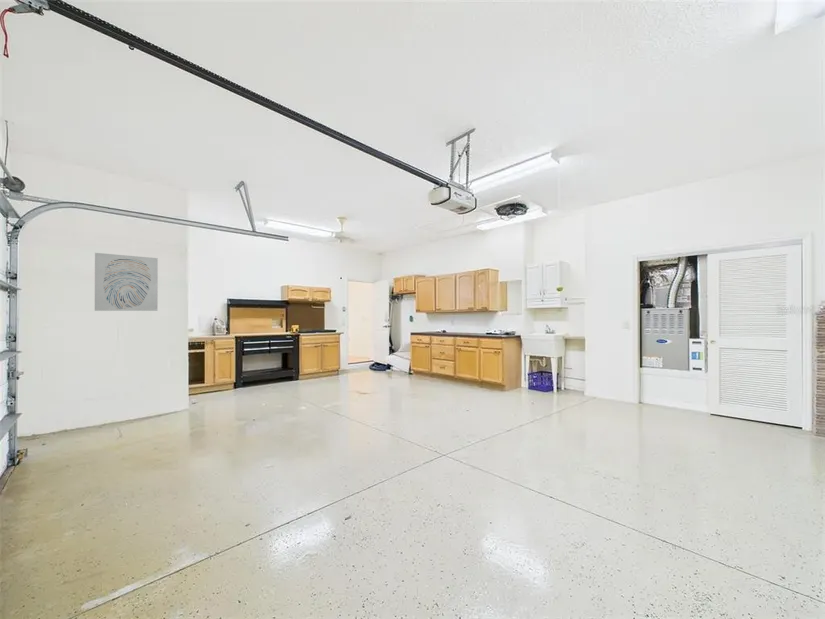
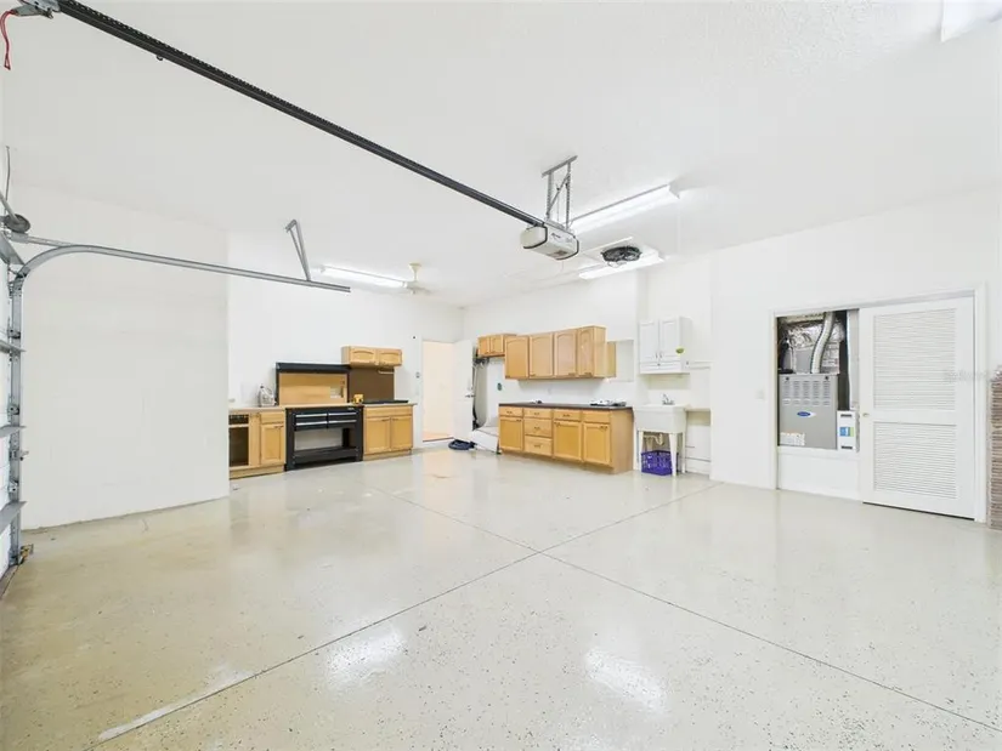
- wall art (127, 283)
